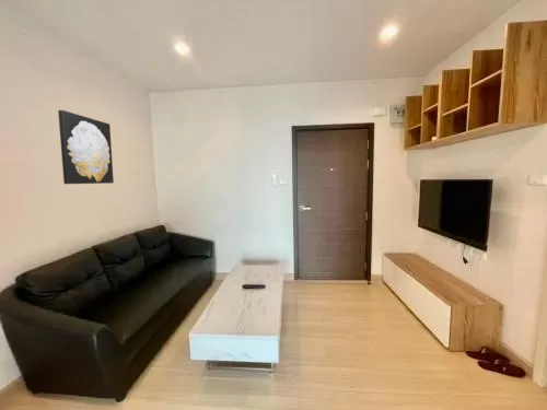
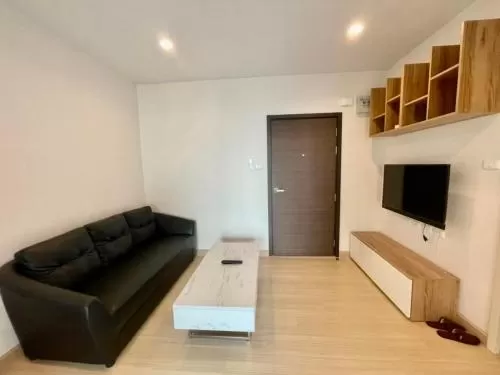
- wall art (89, 151)
